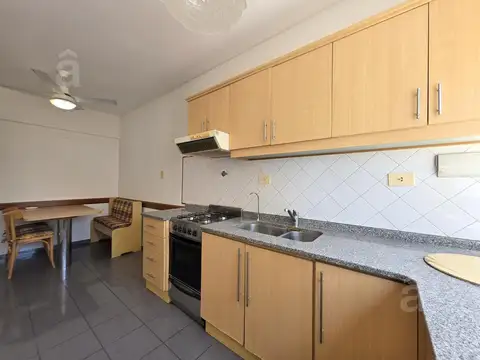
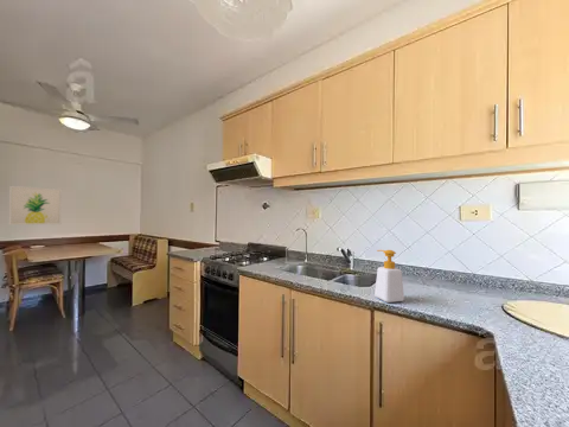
+ wall art (36, 205)
+ soap bottle (385, 273)
